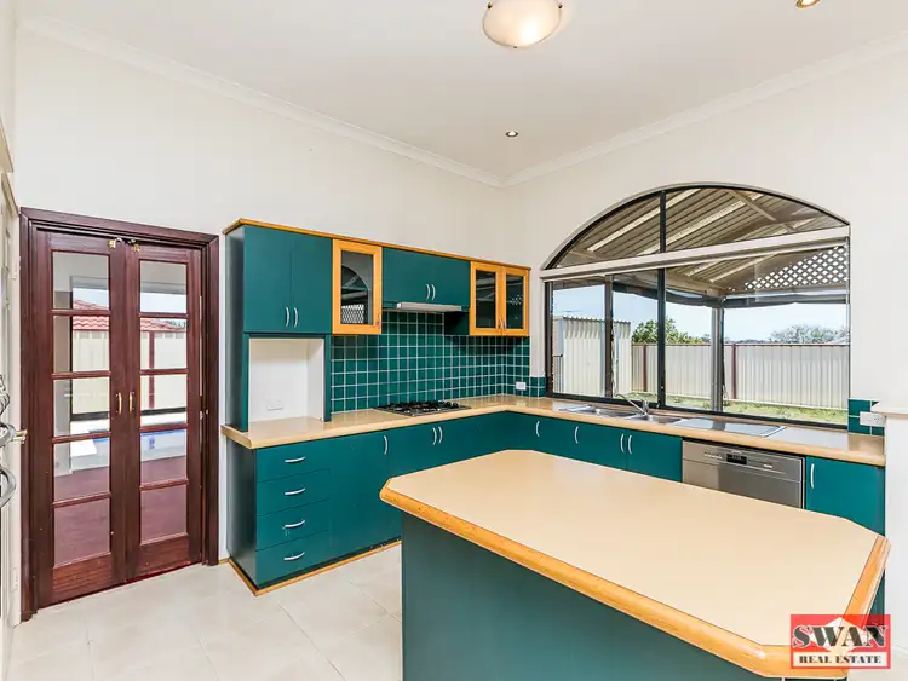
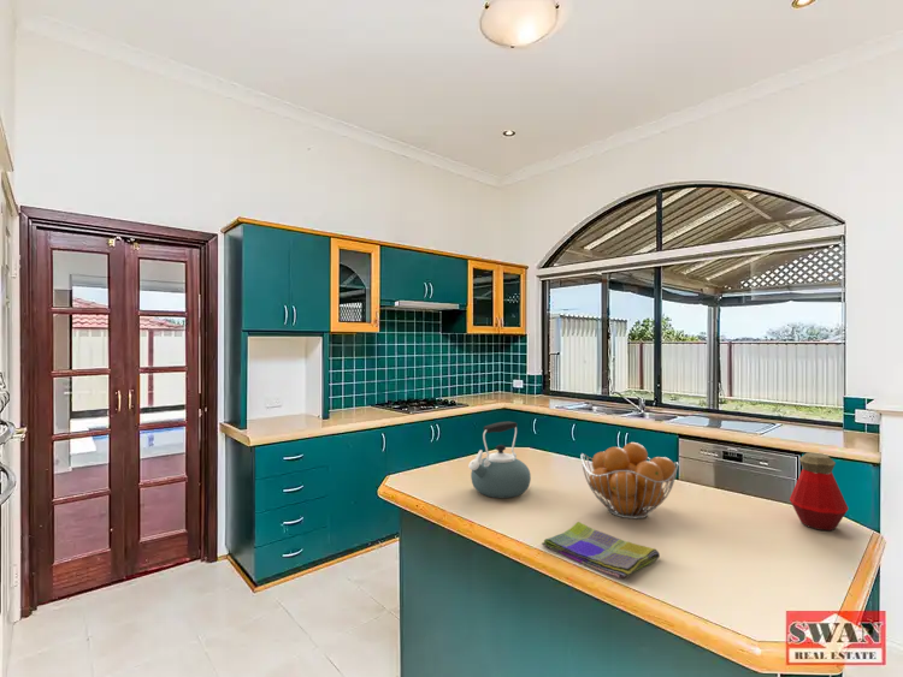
+ fruit basket (627, 479)
+ kettle (496, 457)
+ dish towel (600, 547)
+ bottle (818, 489)
